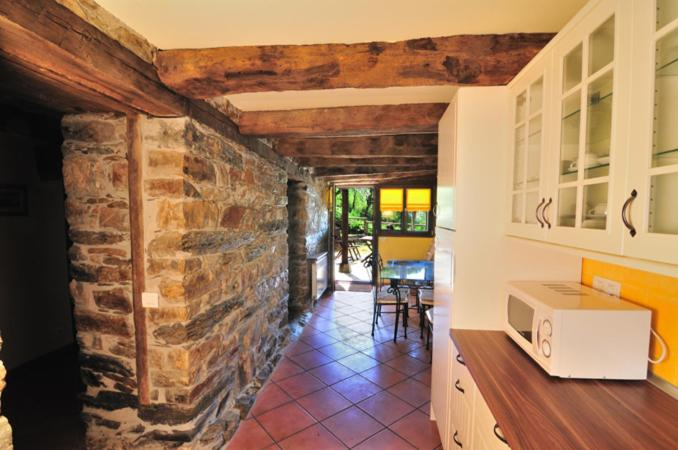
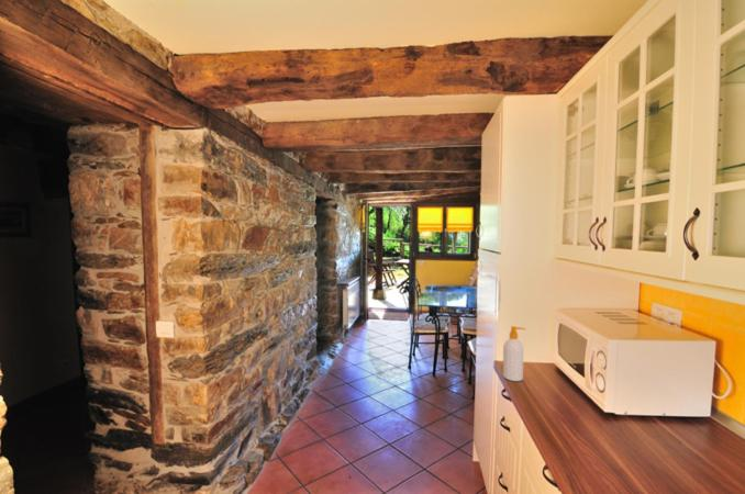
+ soap bottle (513, 351)
